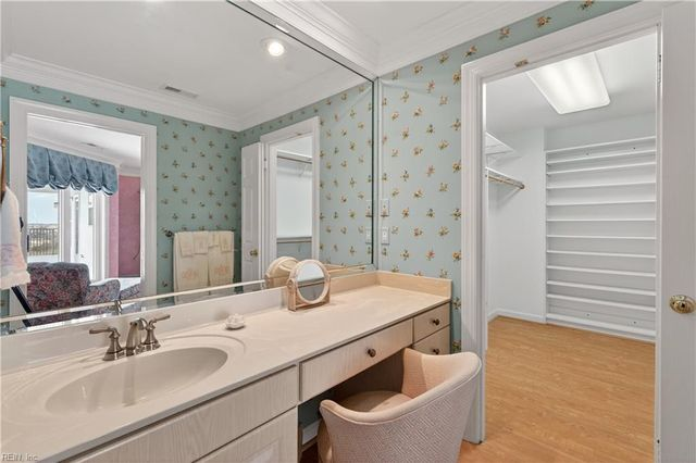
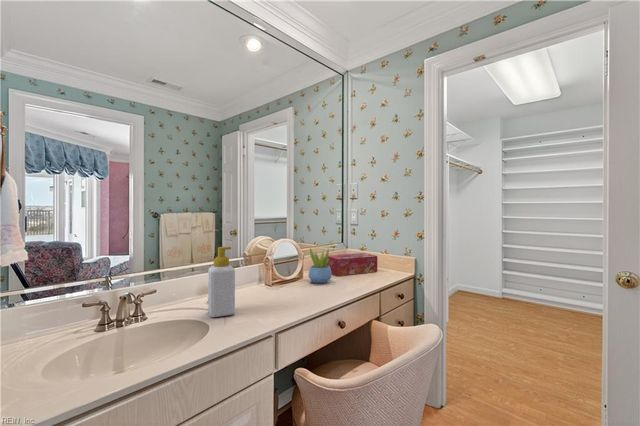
+ tissue box (351, 263)
+ soap bottle (221, 280)
+ succulent plant (319, 263)
